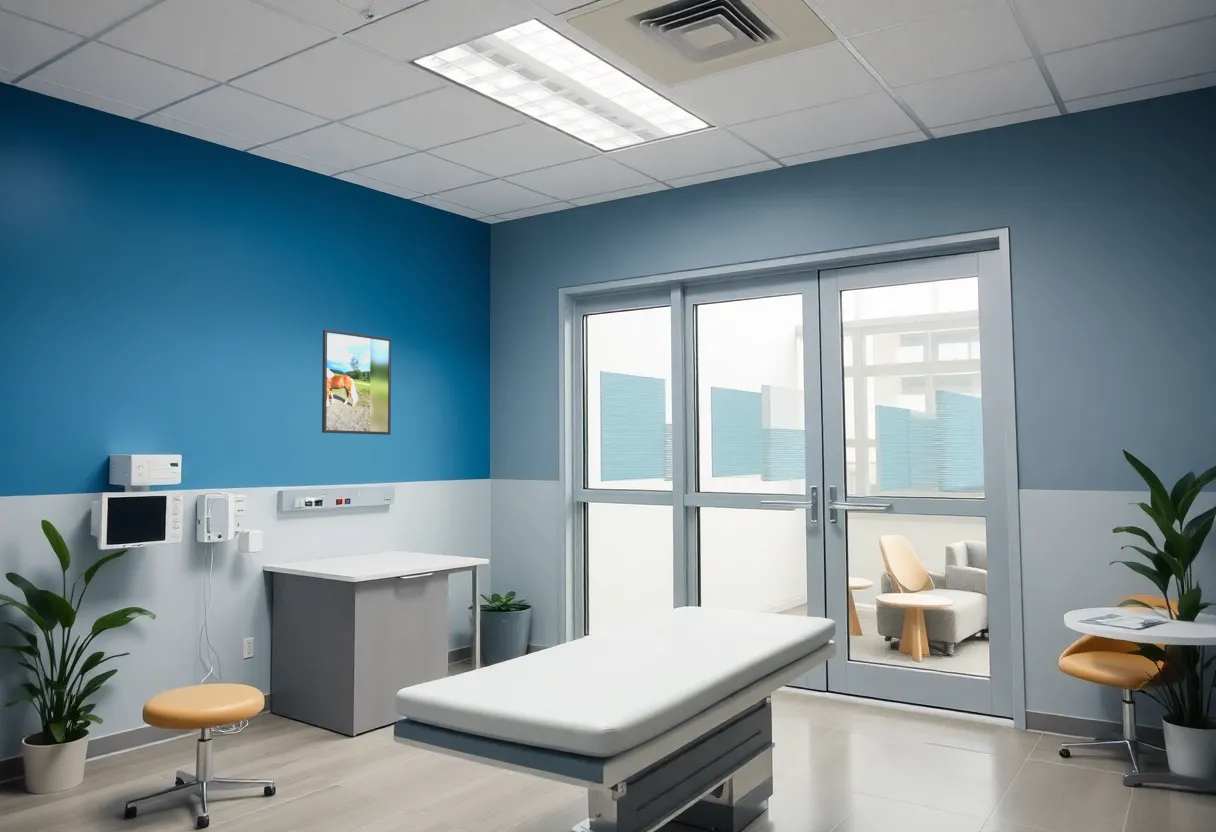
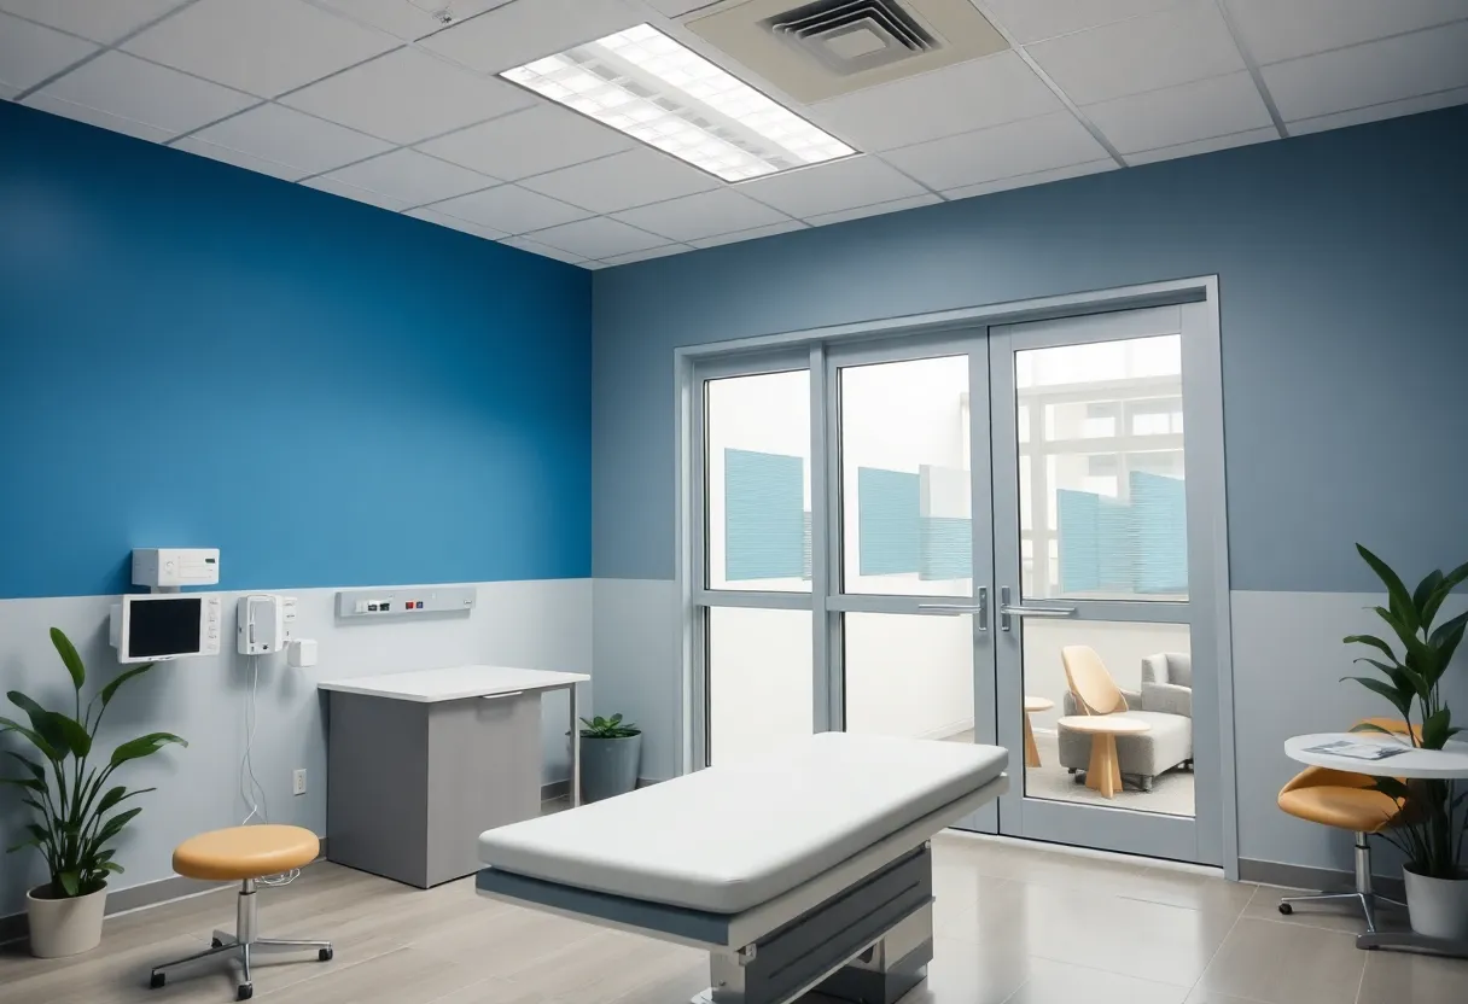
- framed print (357, 383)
